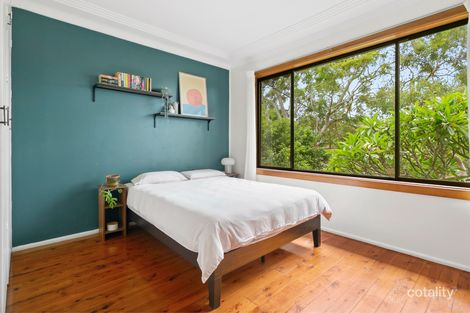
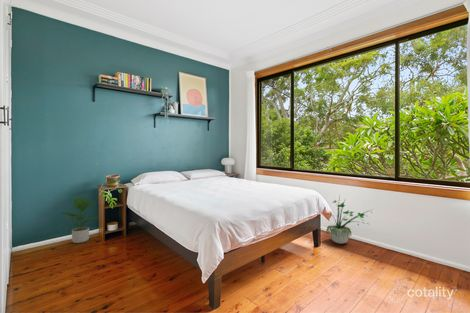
+ potted plant (78, 220)
+ potted plant (347, 219)
